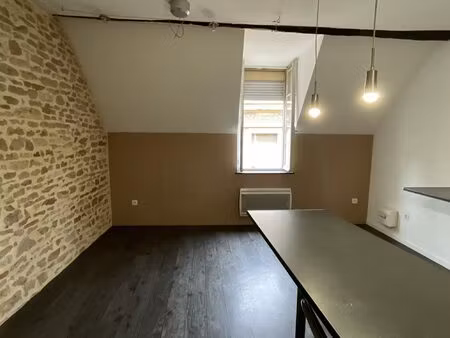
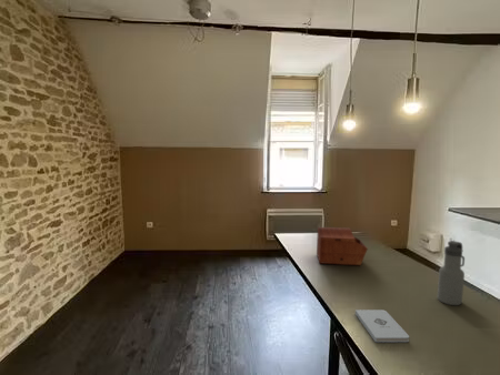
+ notepad (380, 324)
+ water bottle (451, 272)
+ sewing box (341, 245)
